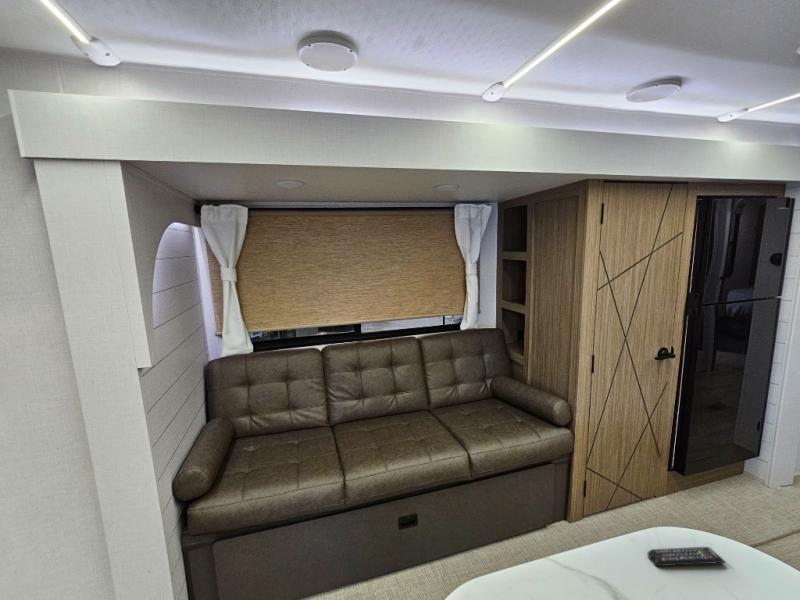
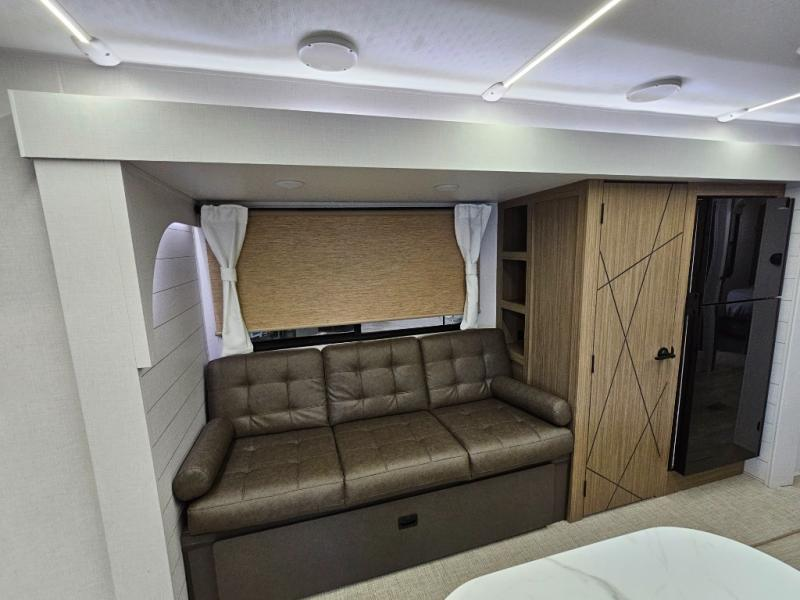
- remote control (685, 557)
